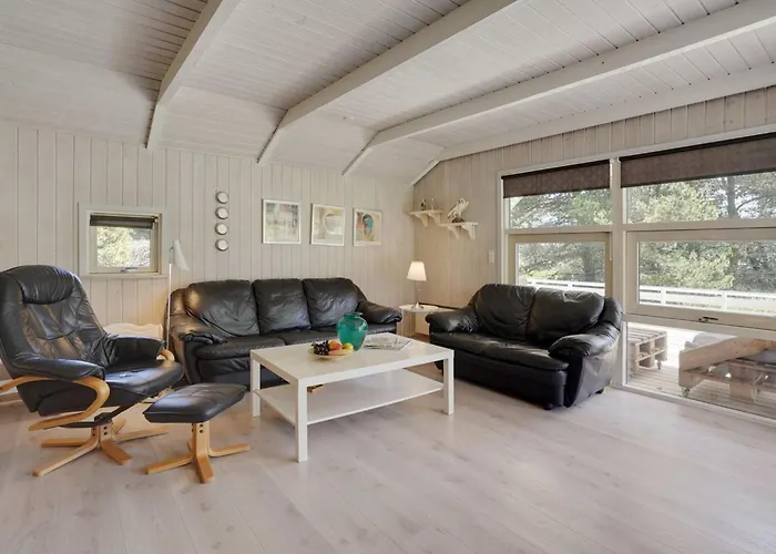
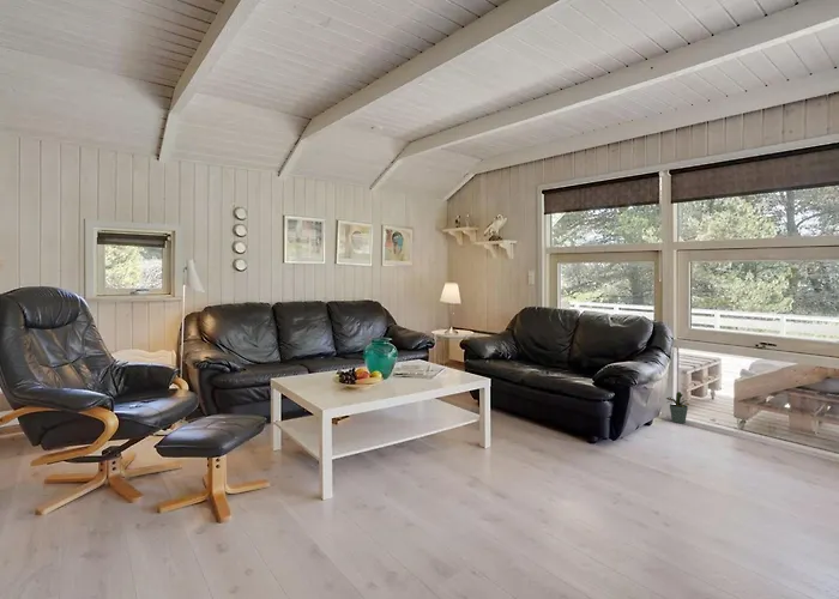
+ potted plant (676, 406)
